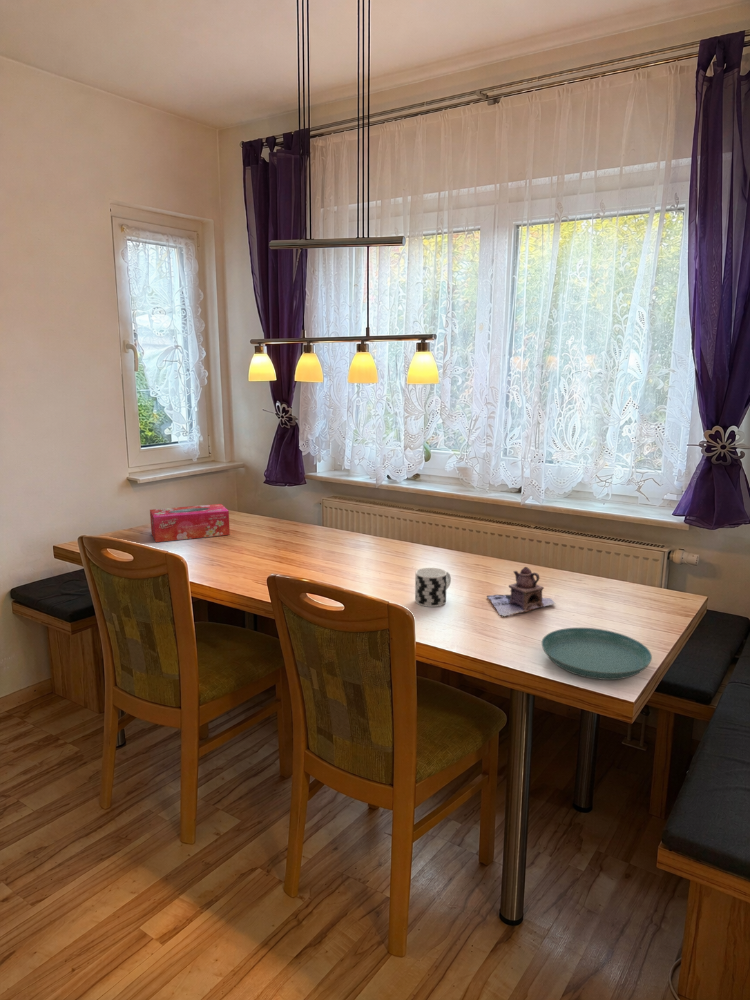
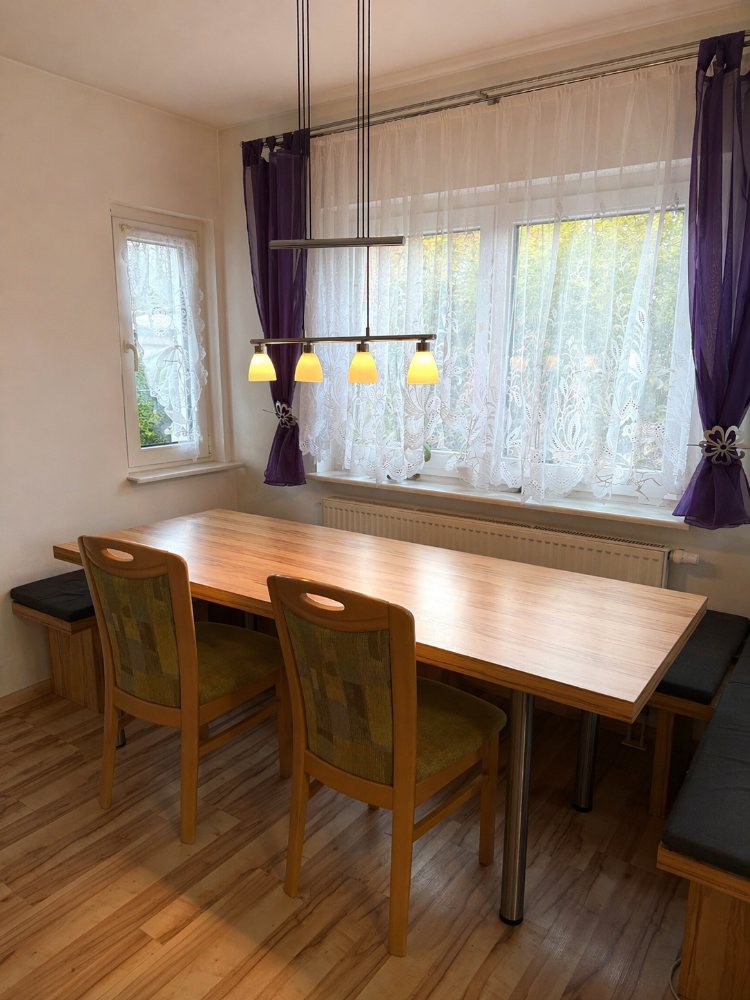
- tissue box (189, 522)
- teapot (524, 586)
- cup (434, 585)
- saucer (594, 654)
